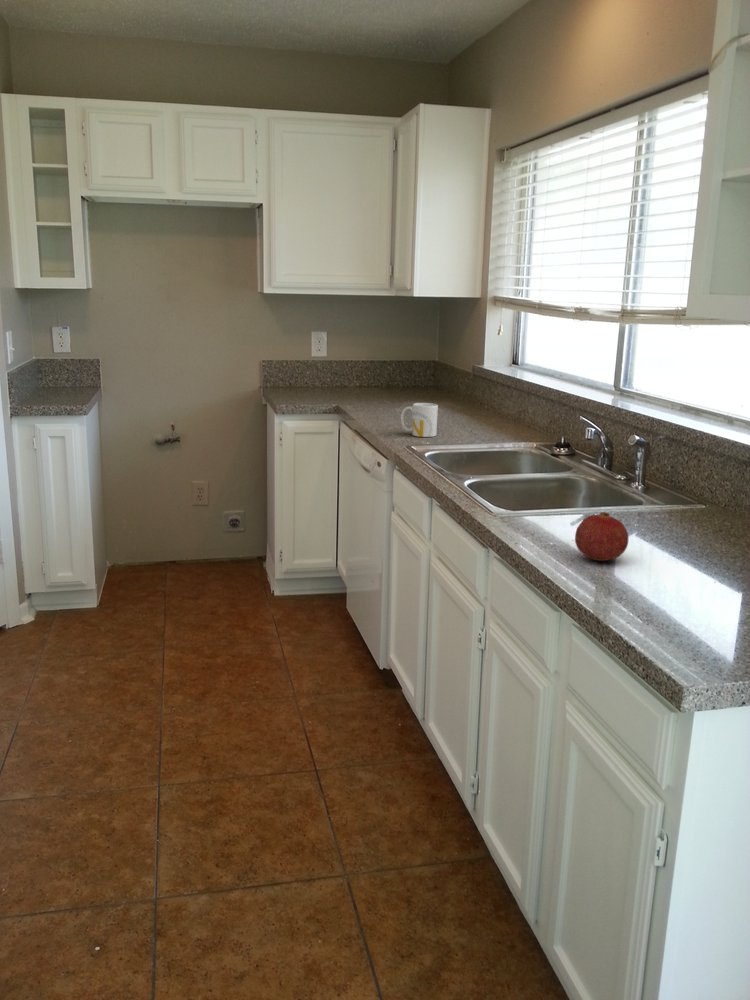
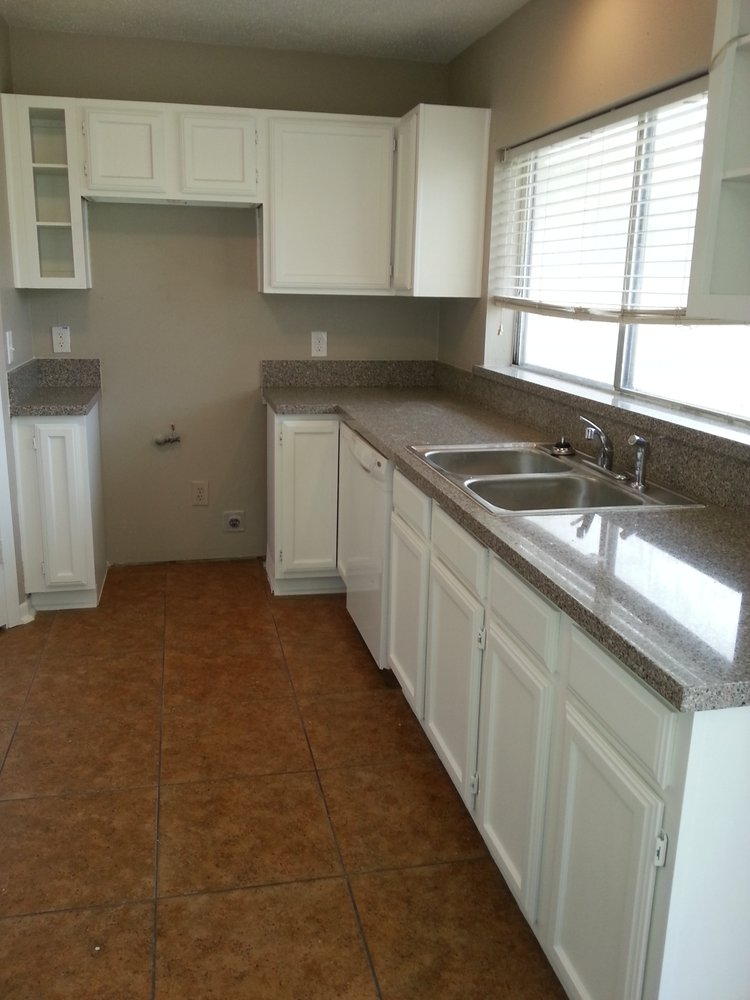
- fruit (601, 536)
- mug (420, 419)
